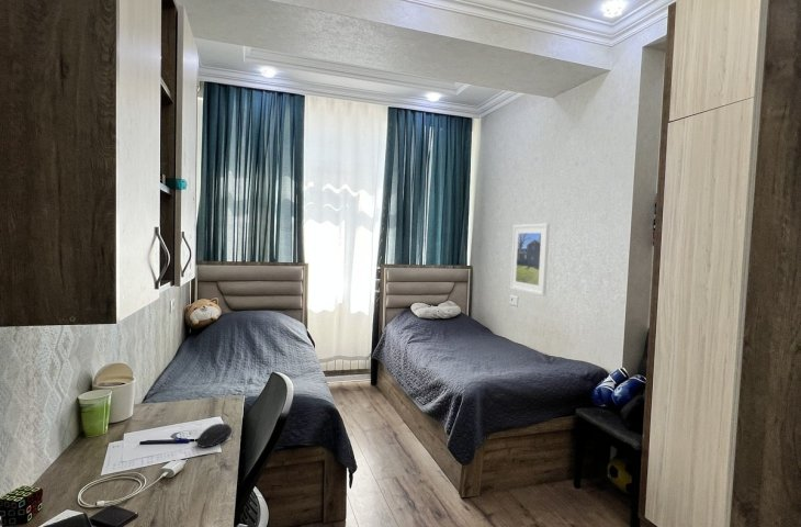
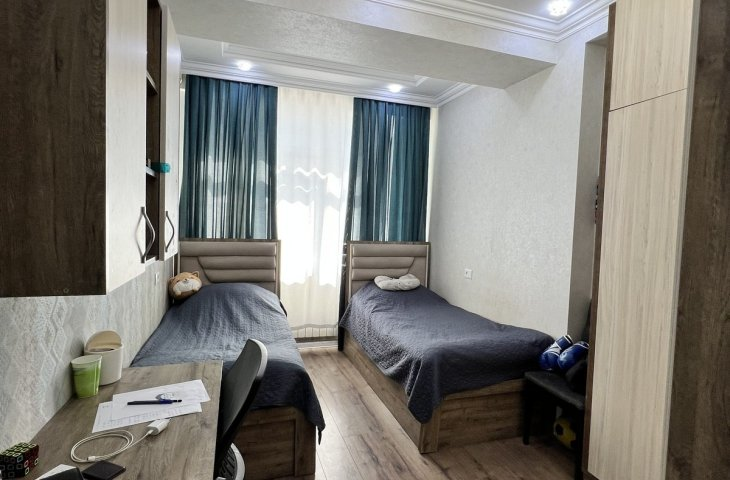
- computer mouse (214, 433)
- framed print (528, 258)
